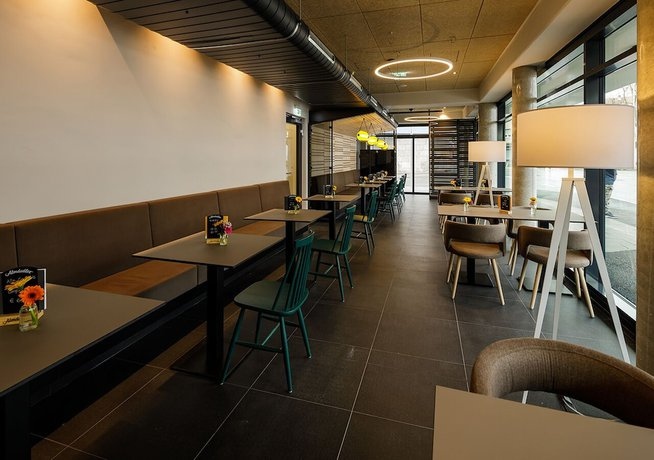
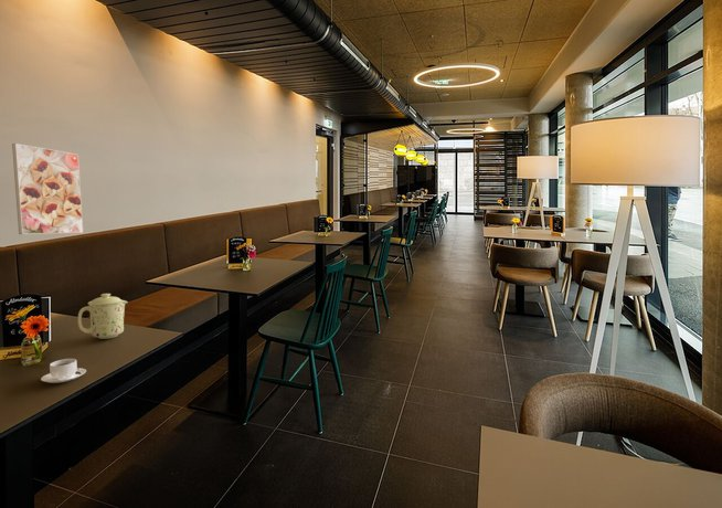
+ coffee cup (63, 369)
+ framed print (50, 191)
+ mug (104, 316)
